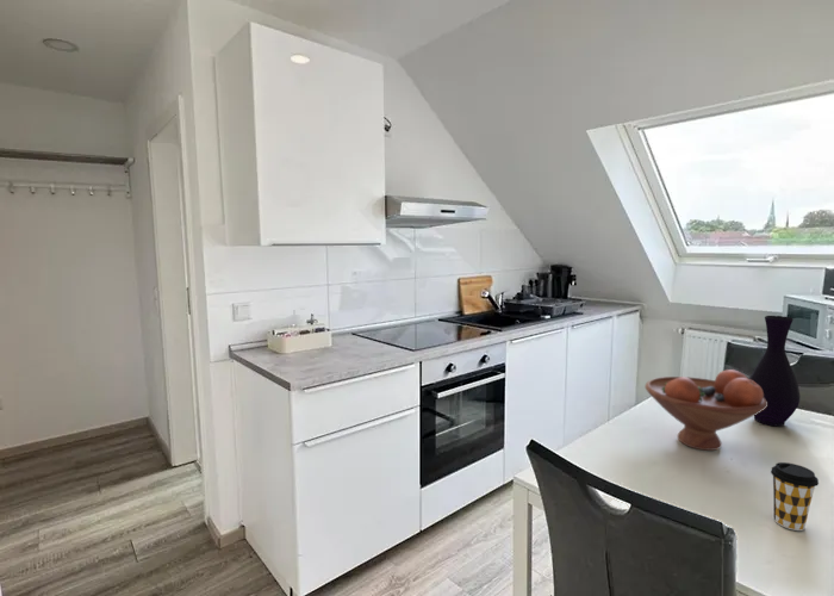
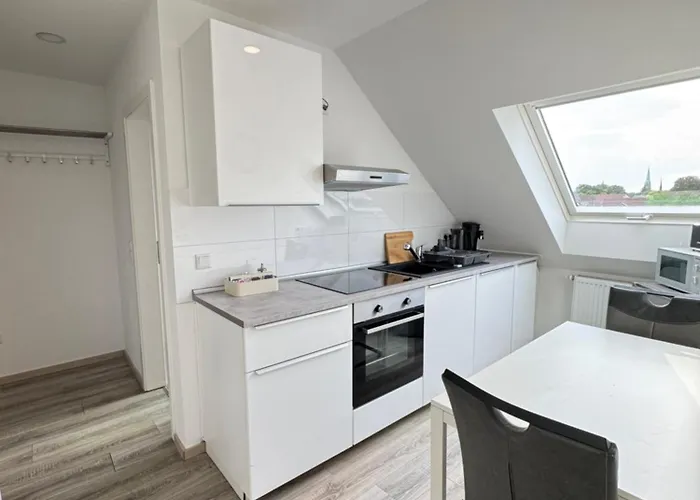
- vase (773, 370)
- fruit bowl (701, 406)
- coffee cup (791, 496)
